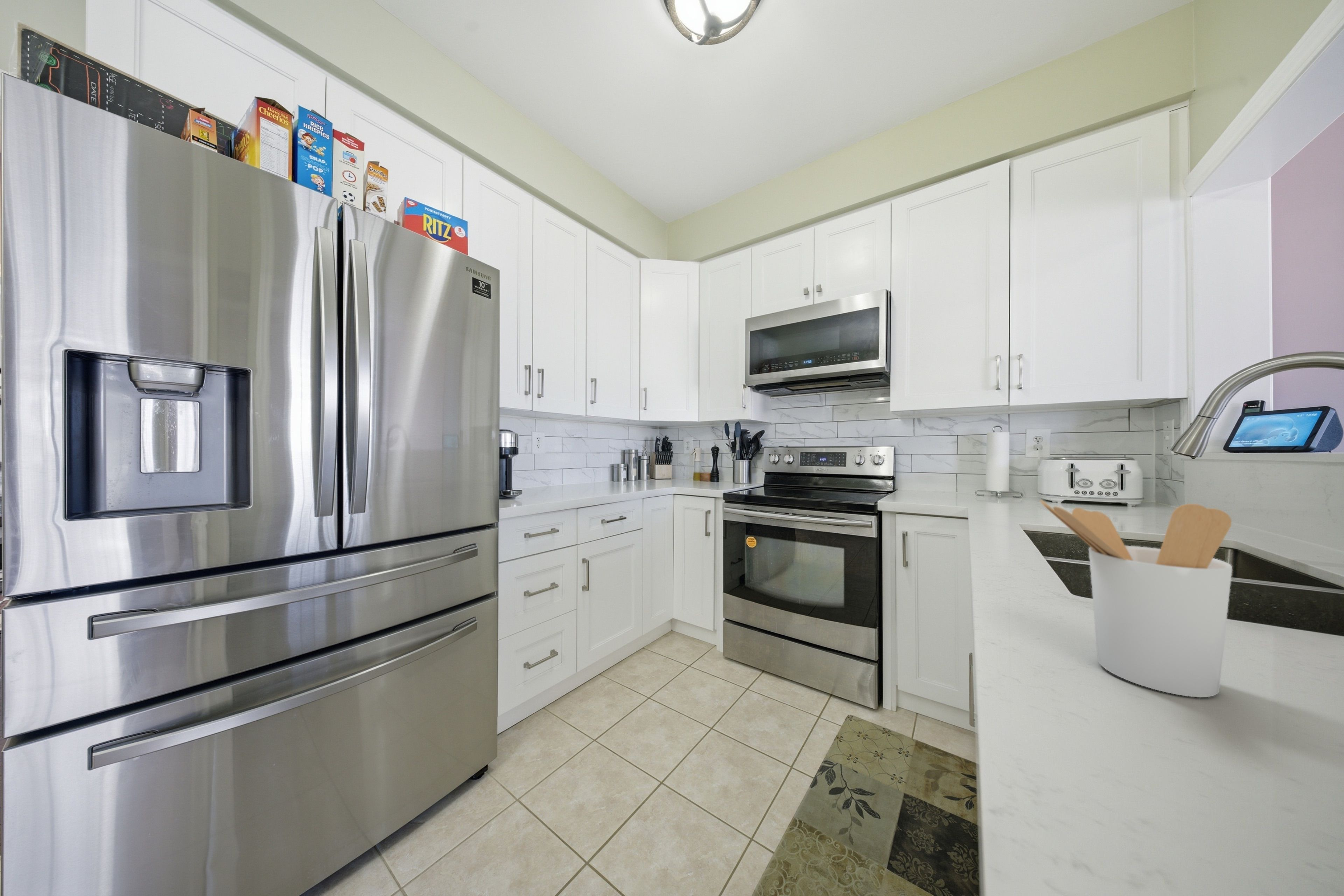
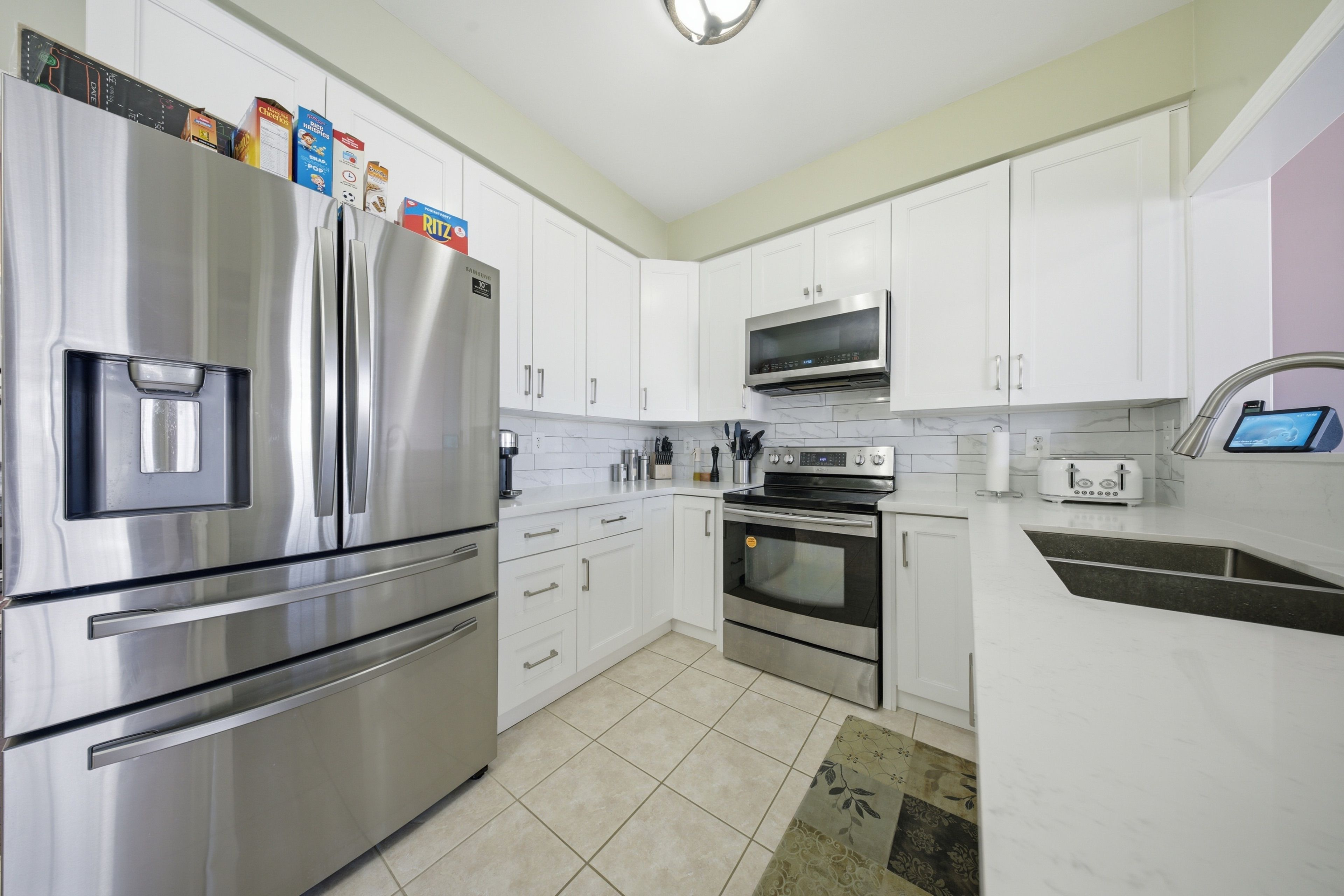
- utensil holder (1124, 584)
